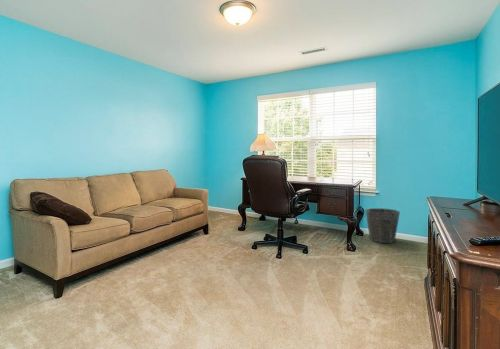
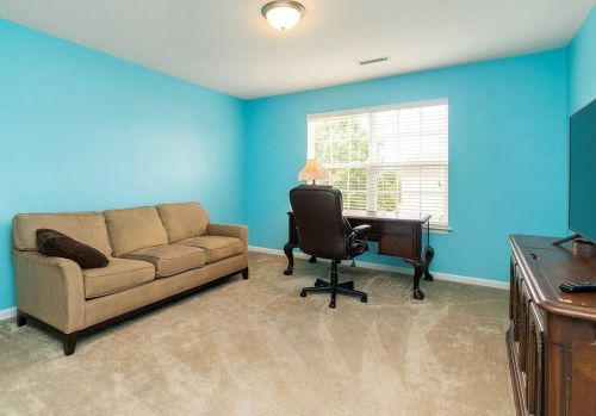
- waste bin (382, 225)
